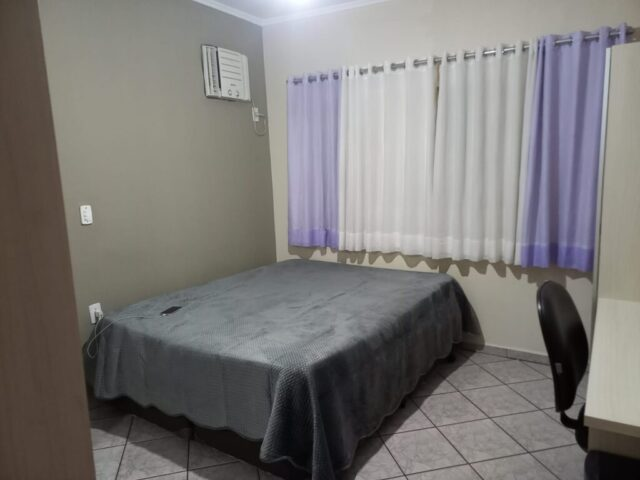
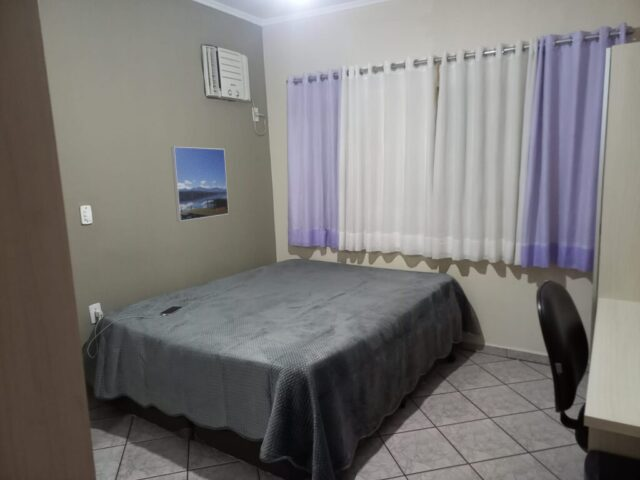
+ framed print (202, 183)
